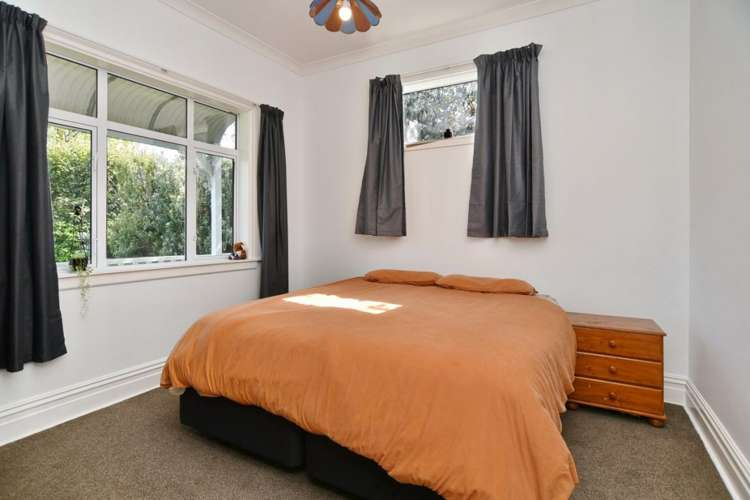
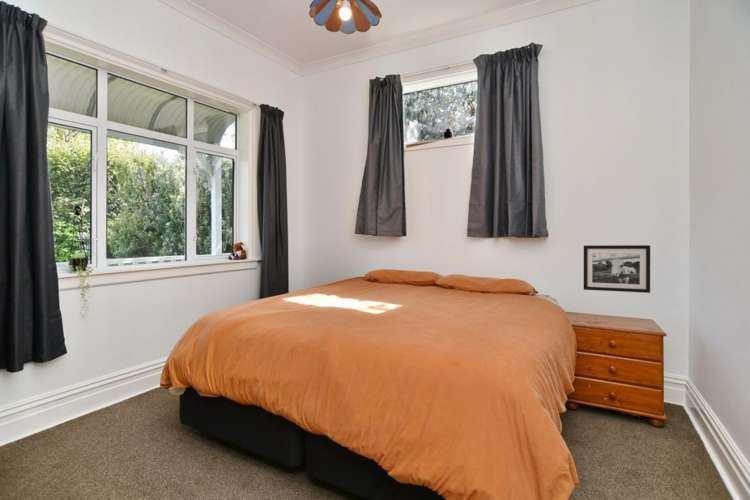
+ picture frame (615, 268)
